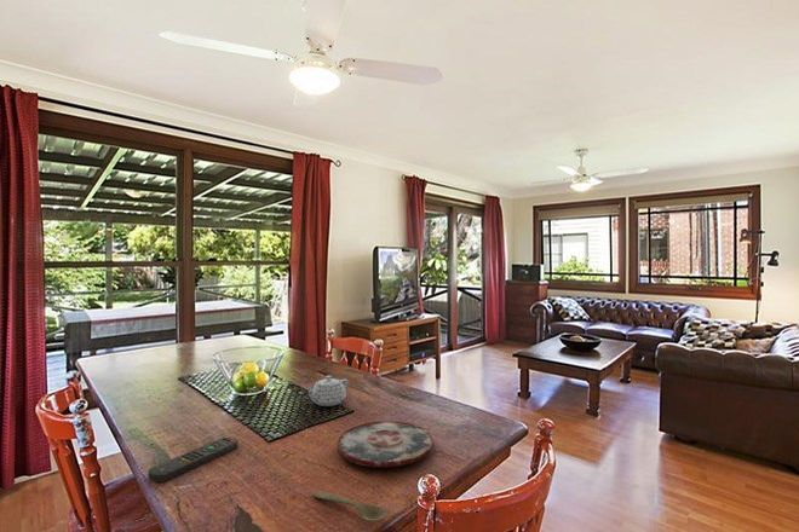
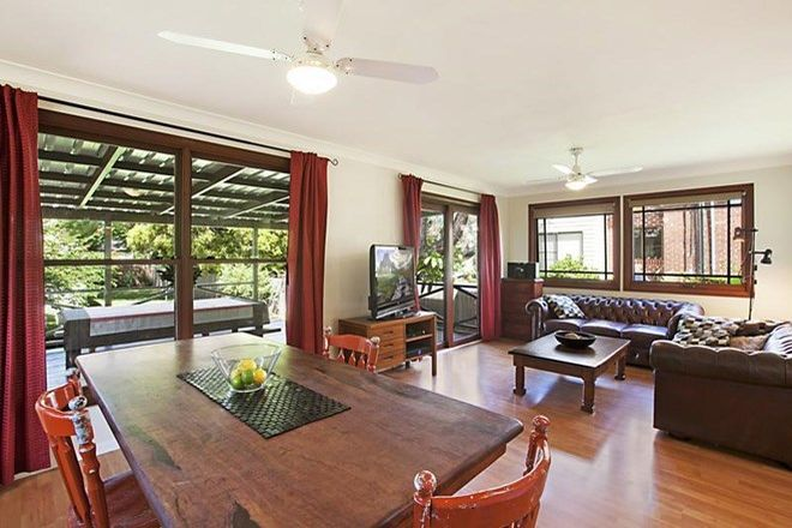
- teapot (327, 389)
- remote control (196, 456)
- plate (385, 441)
- spoon (347, 503)
